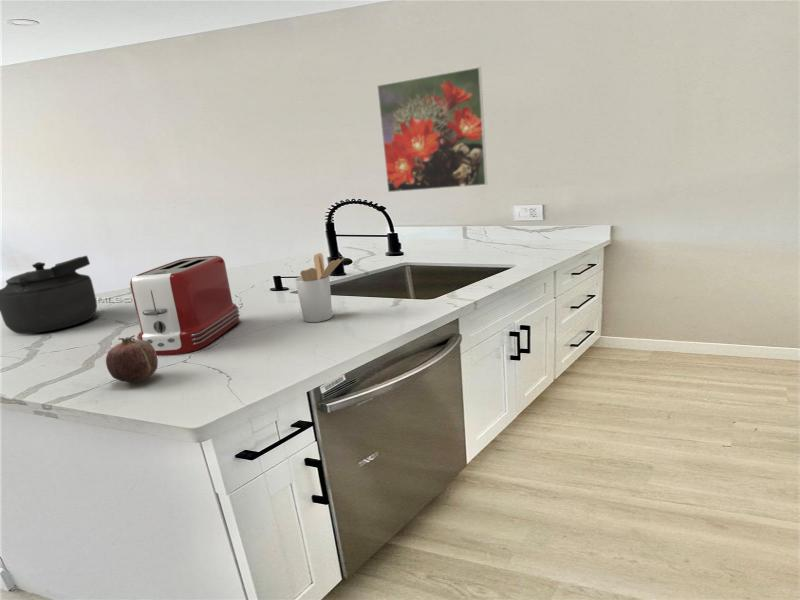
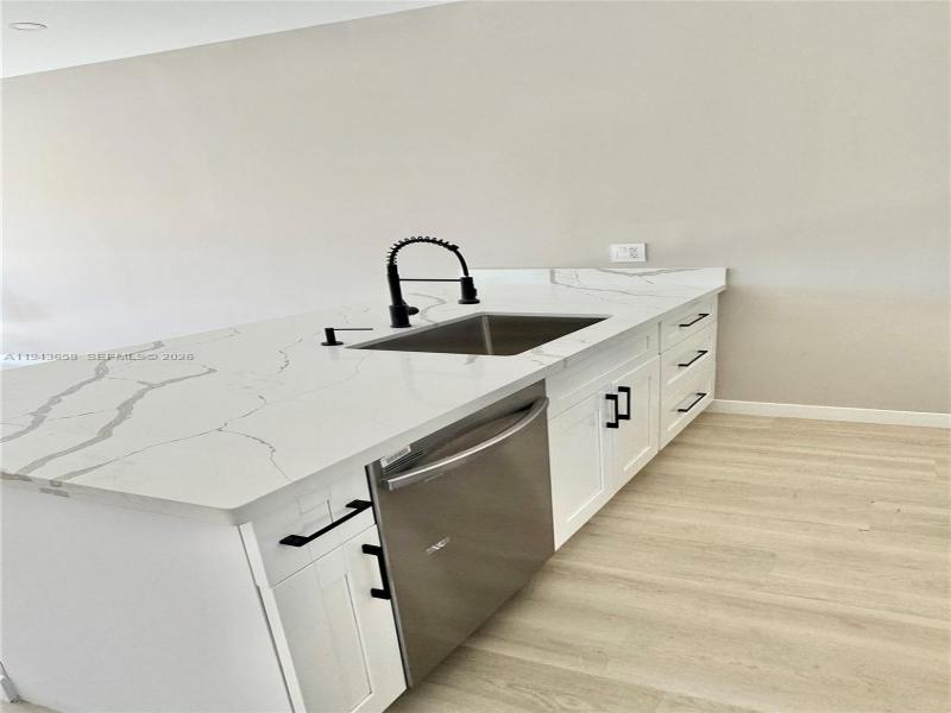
- fruit (131, 358)
- utensil holder (322, 287)
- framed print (431, 134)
- kettle (49, 292)
- toaster (186, 300)
